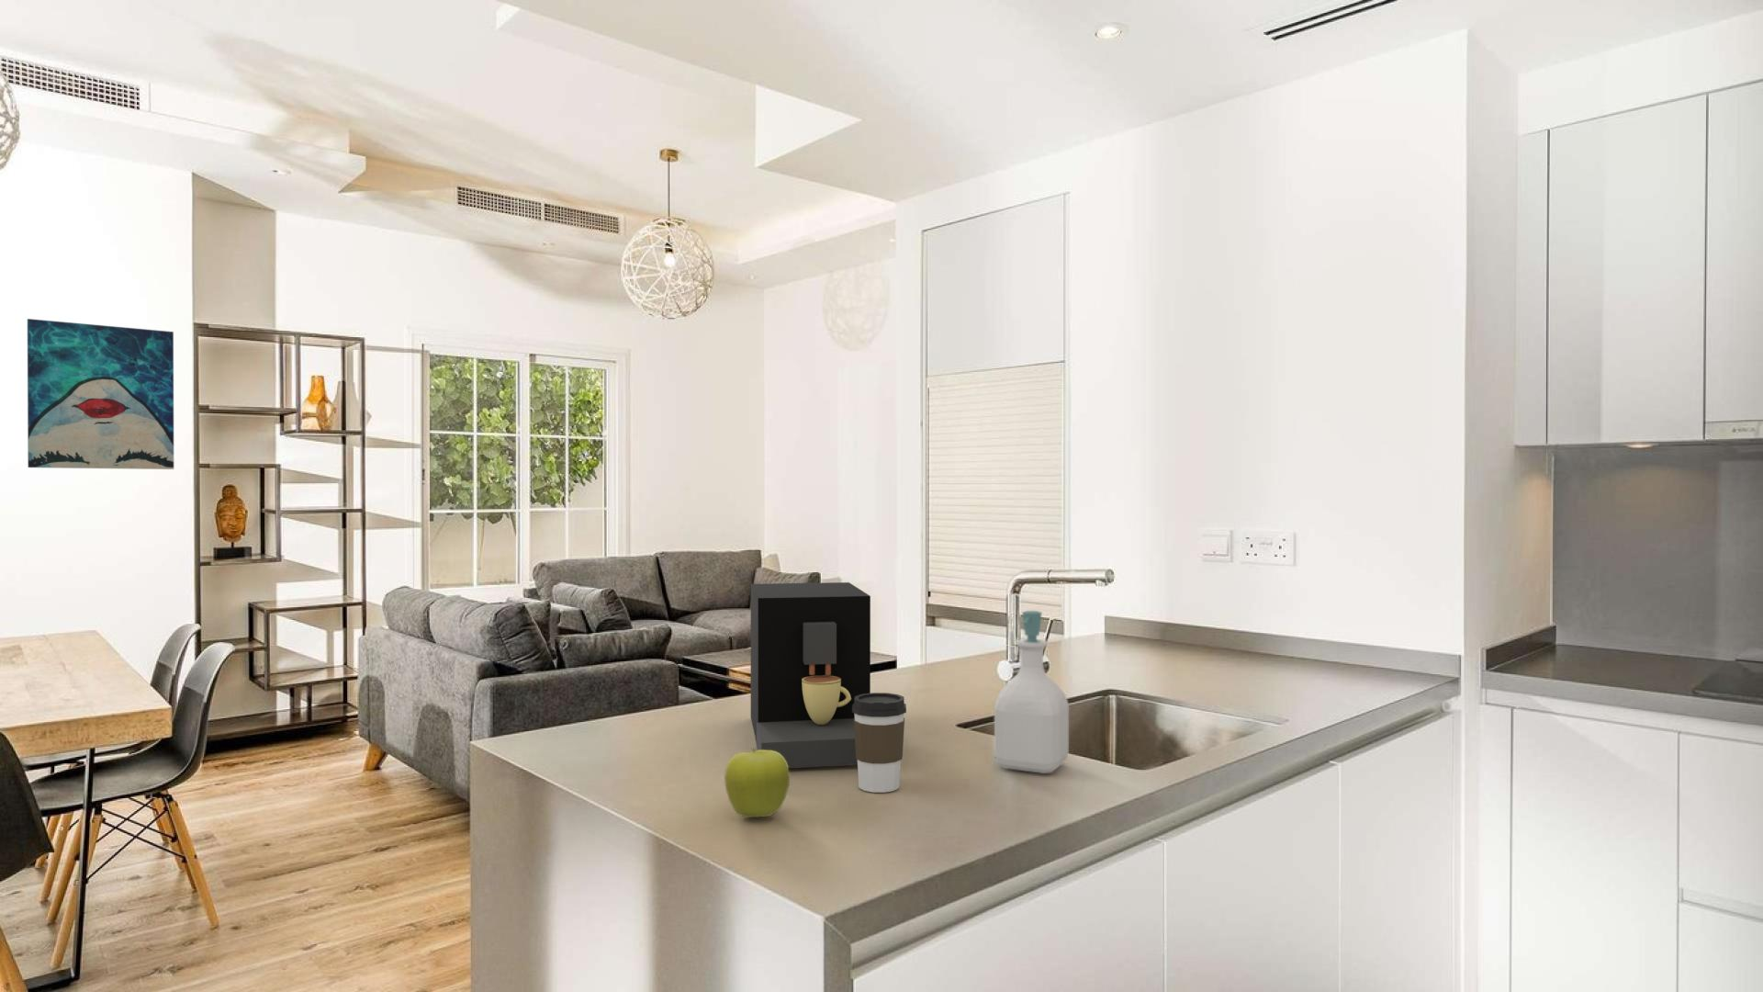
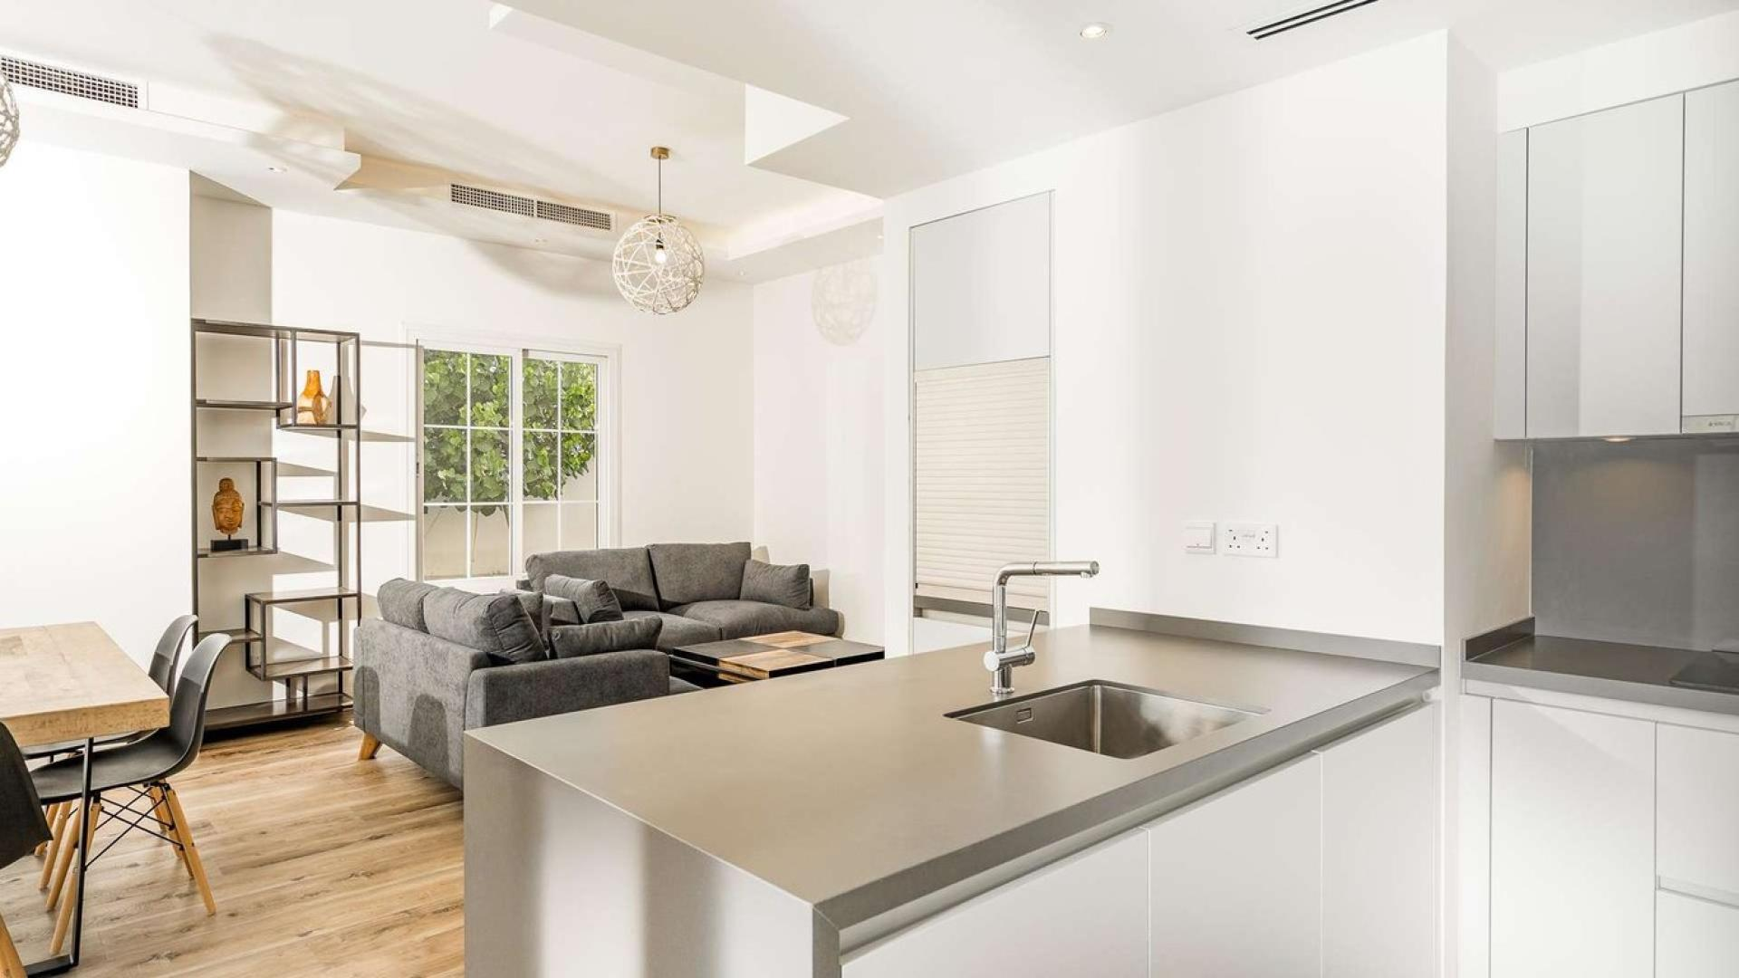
- coffee maker (810, 666)
- fruit (757, 781)
- soap bottle (1032, 688)
- wall art (103, 397)
- coffee cup (879, 741)
